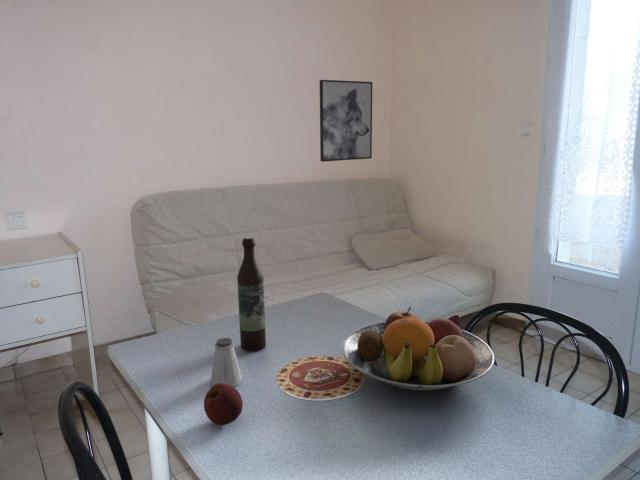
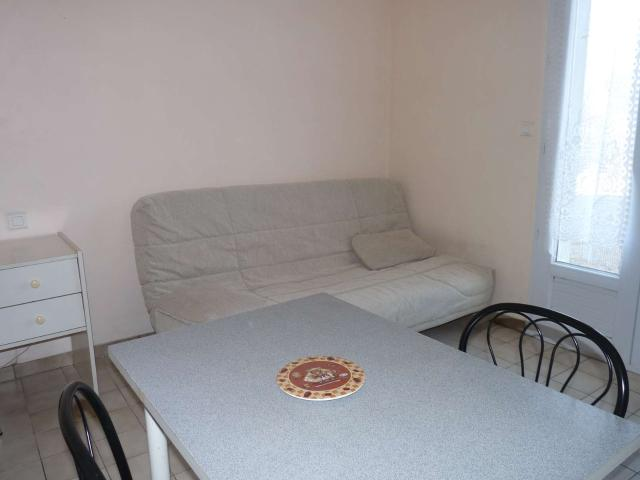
- wall art (346, 121)
- apple (223, 403)
- saltshaker (225, 361)
- wine bottle (251, 293)
- fruit bowl (416, 343)
